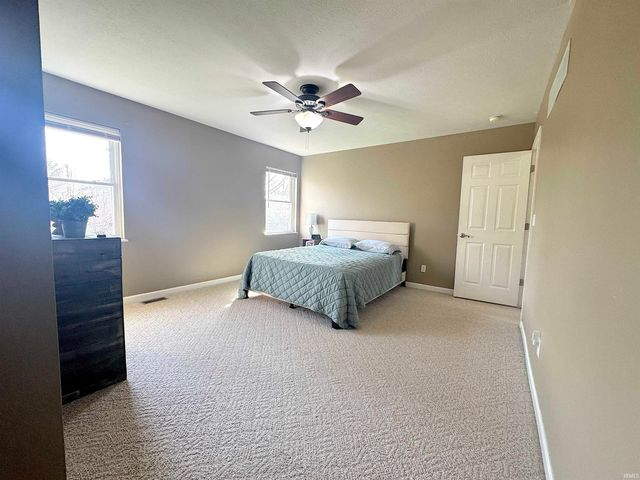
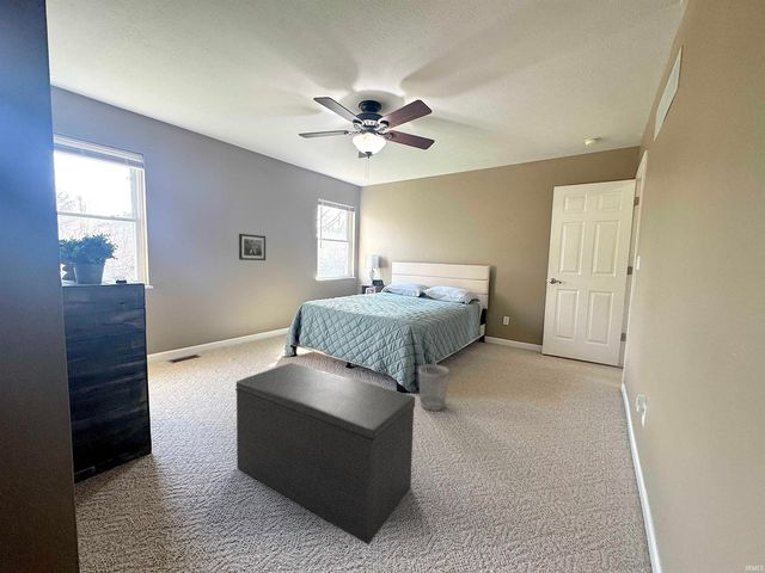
+ wastebasket (433, 387)
+ bench (322, 432)
+ wall art (252, 247)
